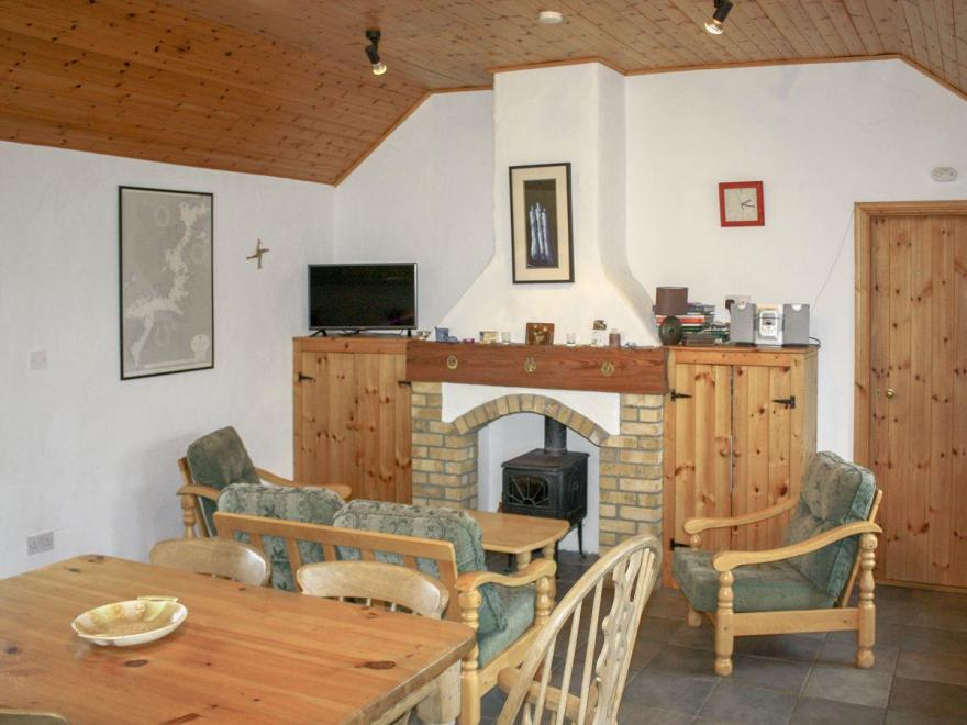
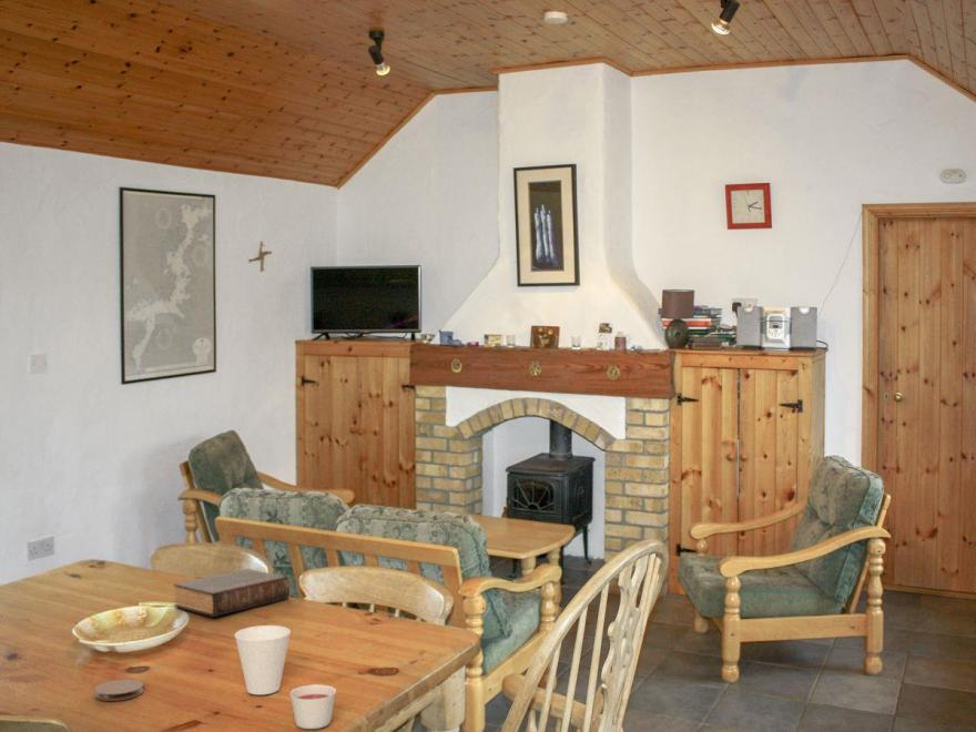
+ book (232, 591)
+ cup (263, 660)
+ candle (313, 708)
+ coaster (119, 689)
